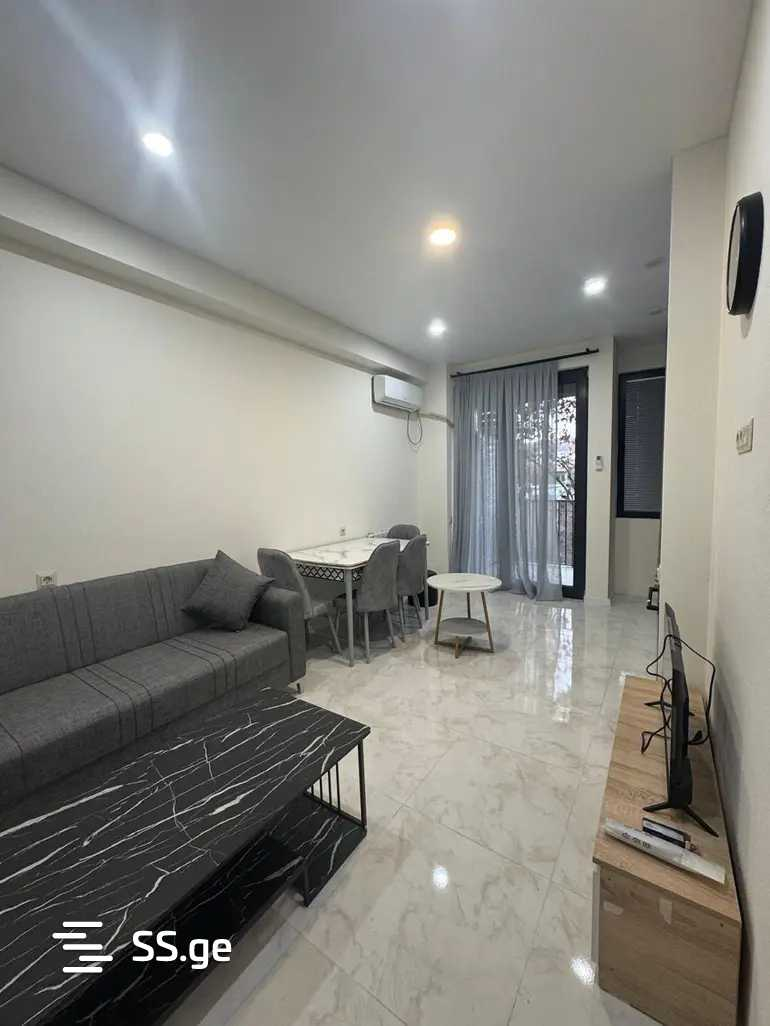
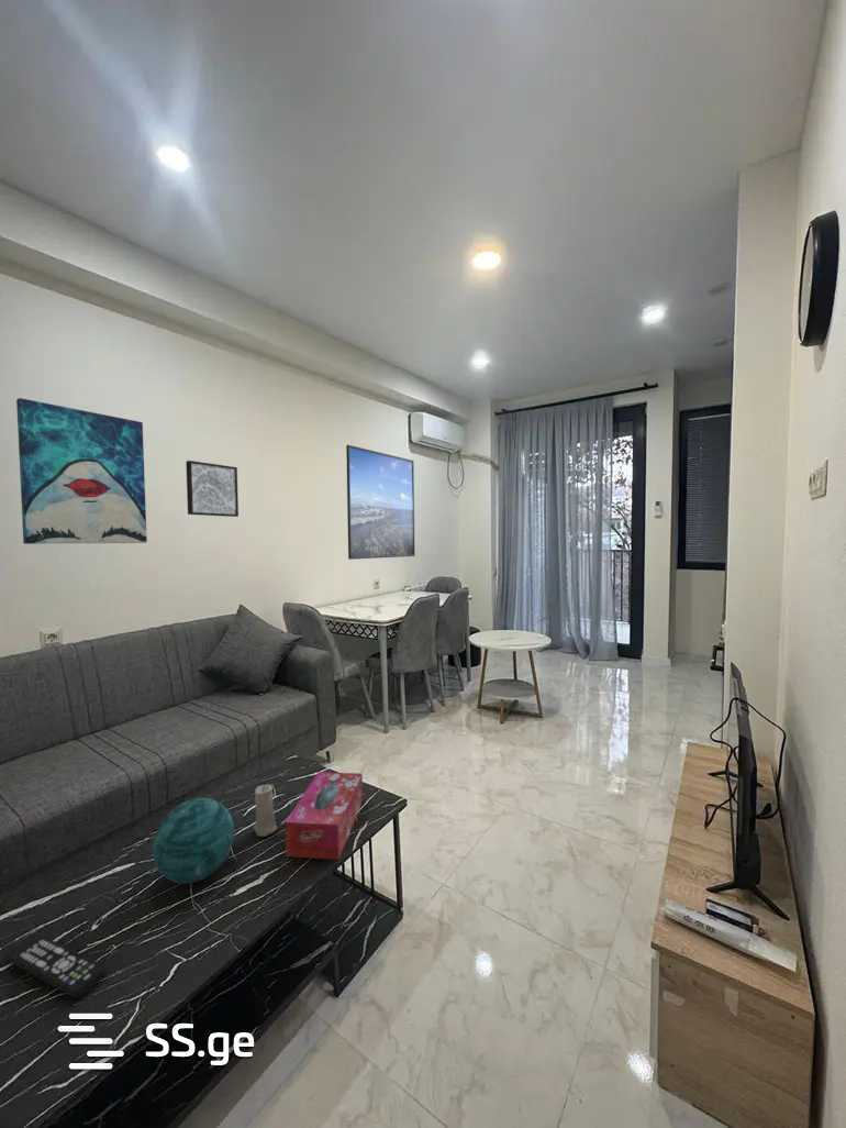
+ remote control (54, 964)
+ tissue box (327, 810)
+ candle (264, 807)
+ wall art (88, 477)
+ decorative orb (194, 839)
+ wall art (213, 489)
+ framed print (383, 506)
